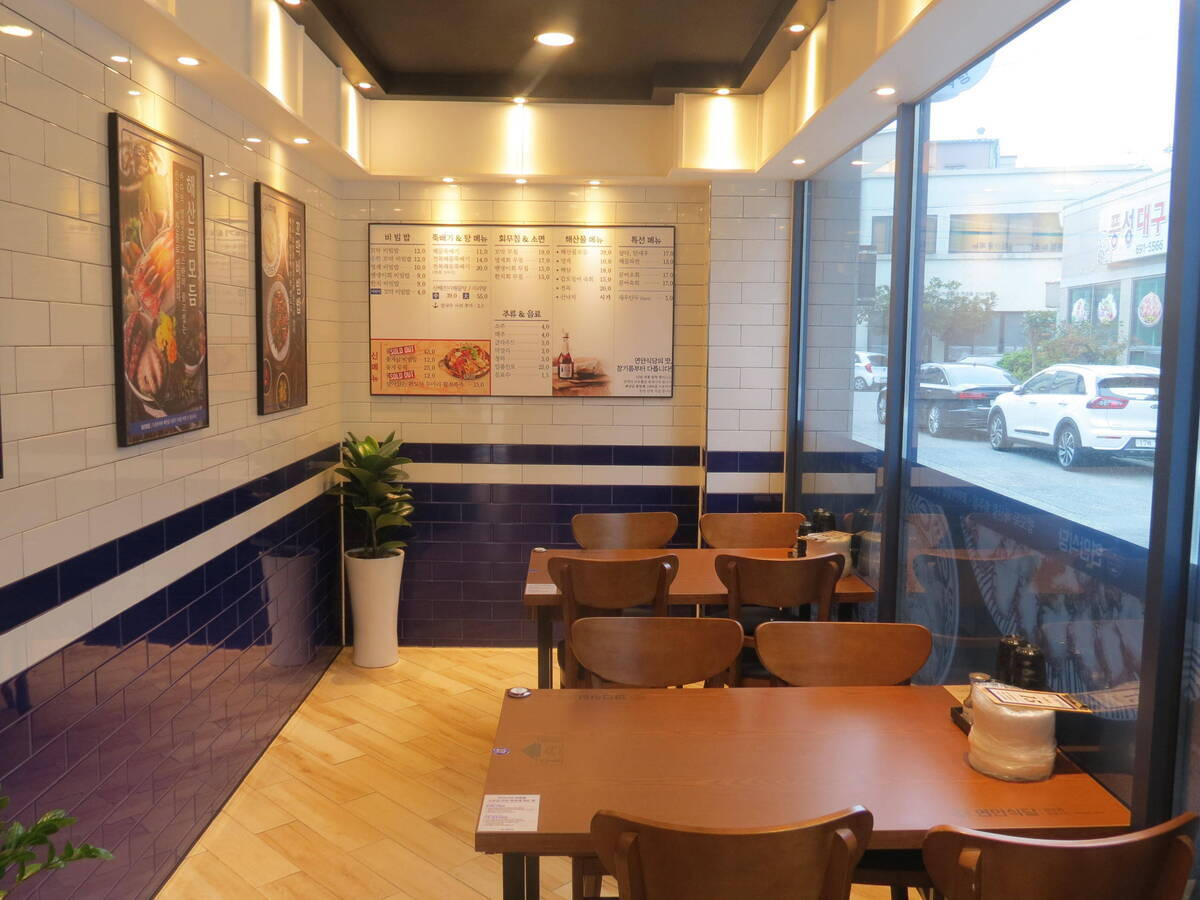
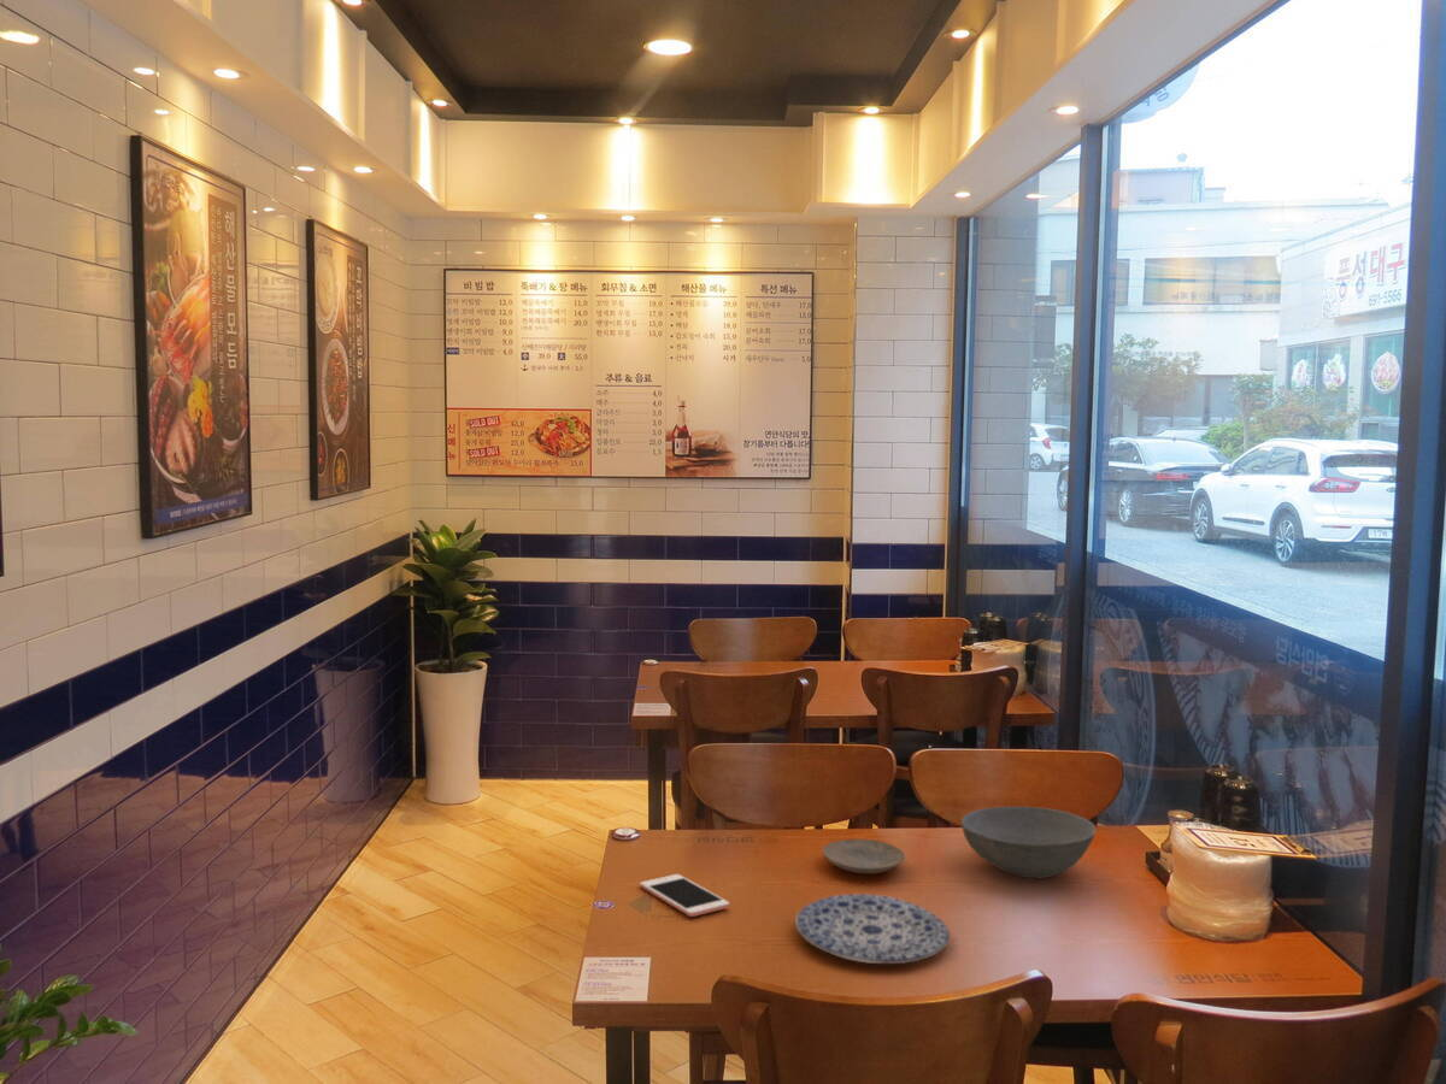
+ plate (871, 929)
+ plate (863, 859)
+ cell phone (683, 894)
+ bowl (1027, 846)
